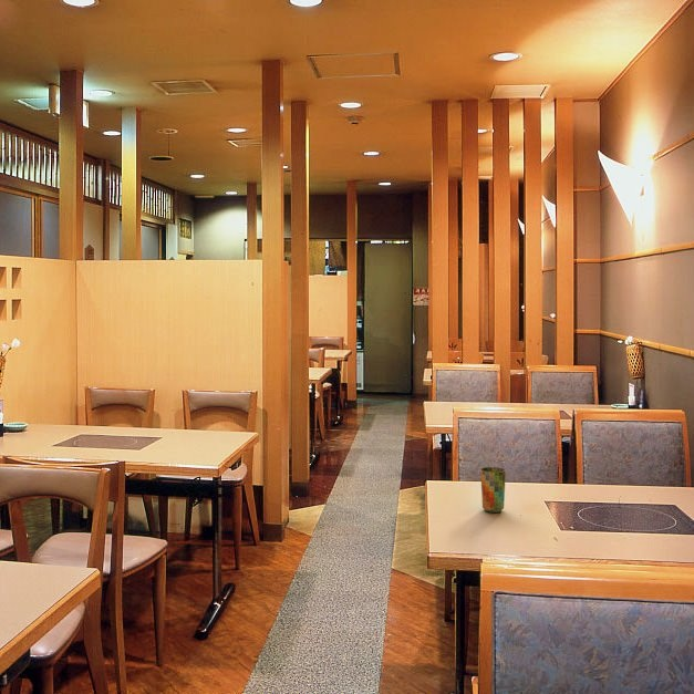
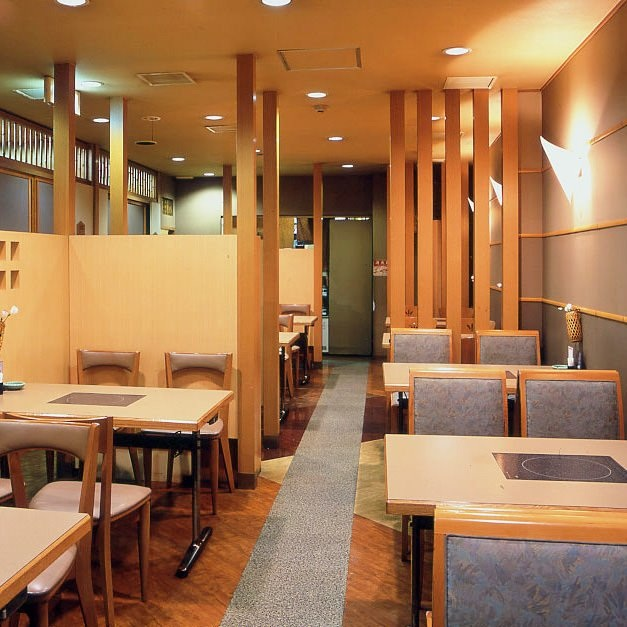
- cup (493, 489)
